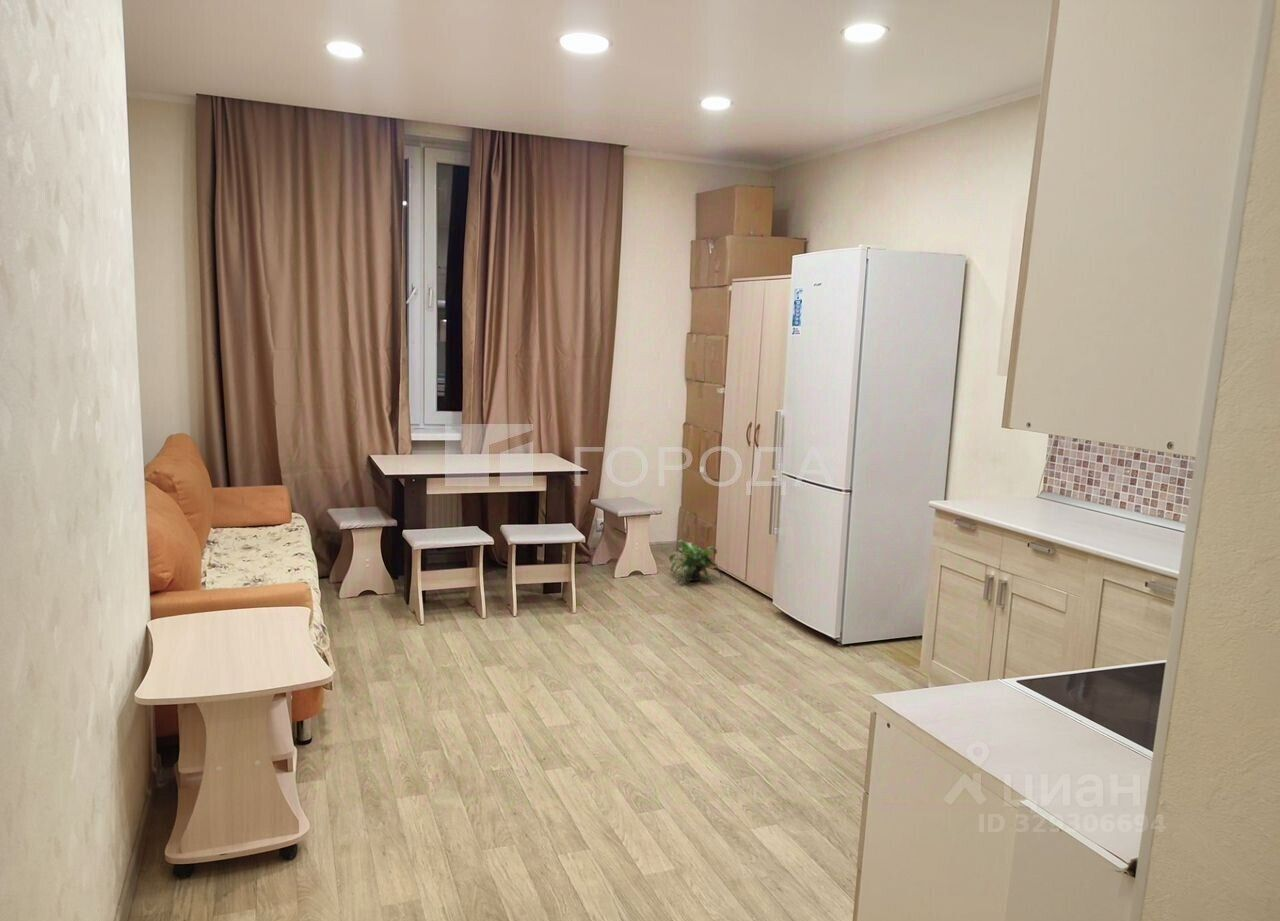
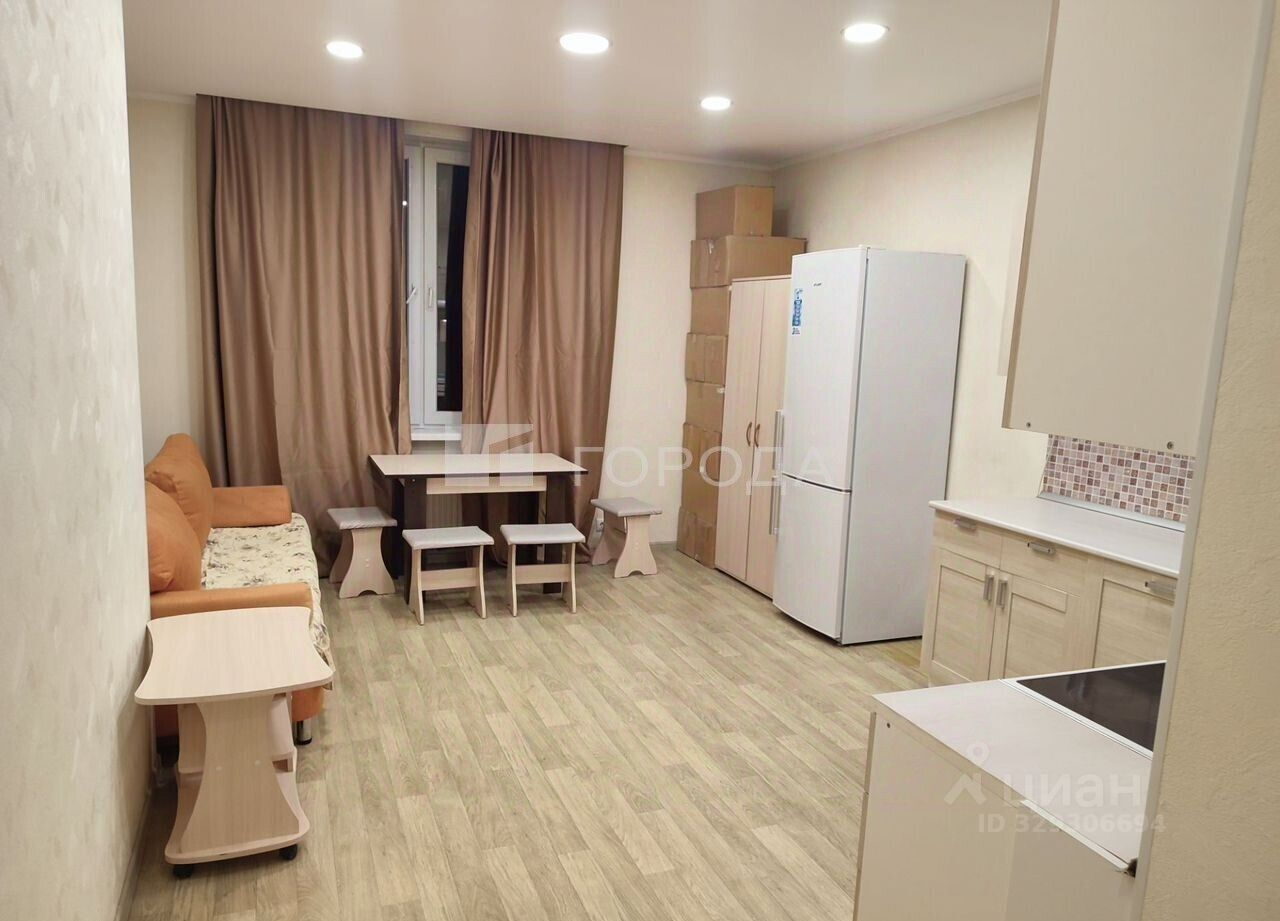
- potted plant (691, 559)
